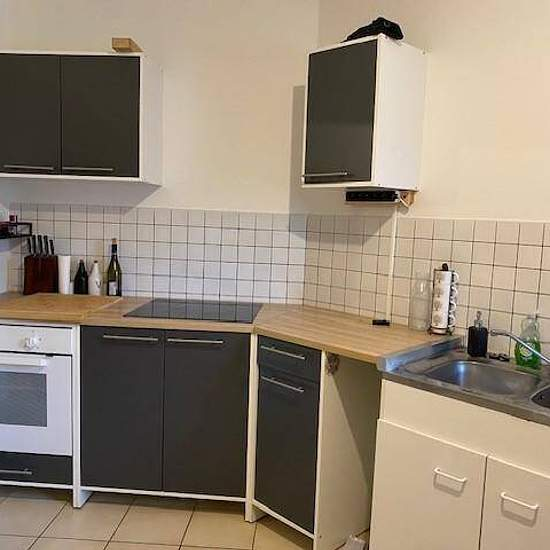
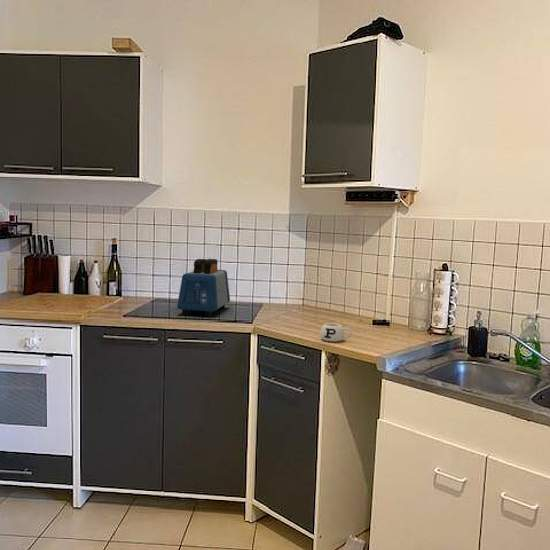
+ toaster (205, 285)
+ mug (335, 332)
